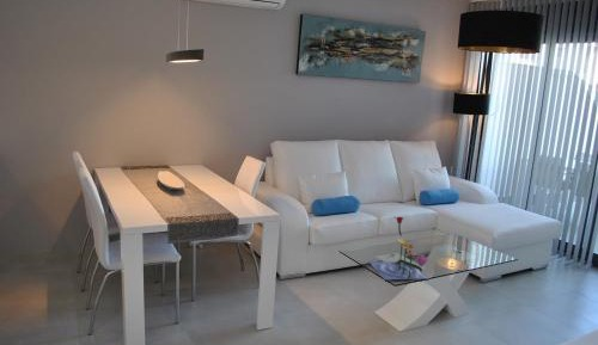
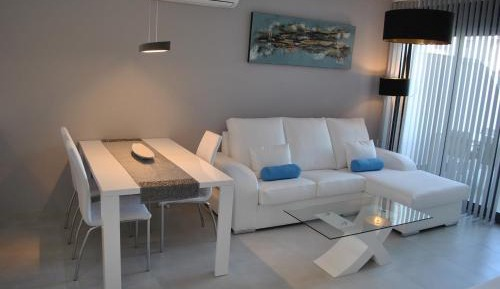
- flower (401, 246)
